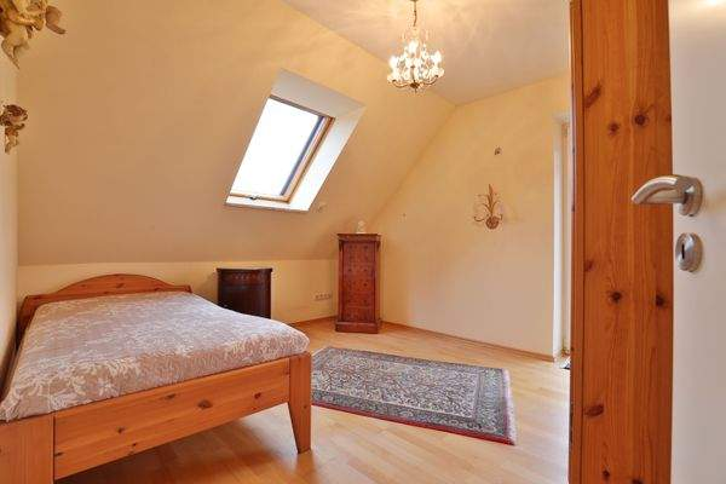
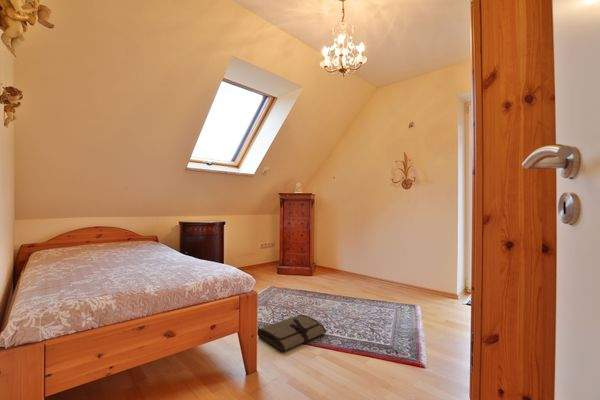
+ tool roll (291, 326)
